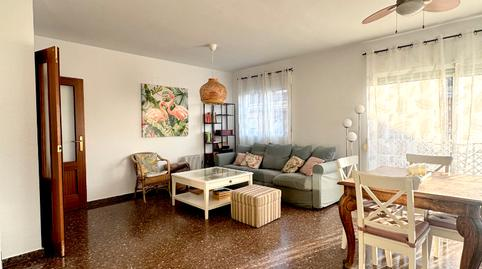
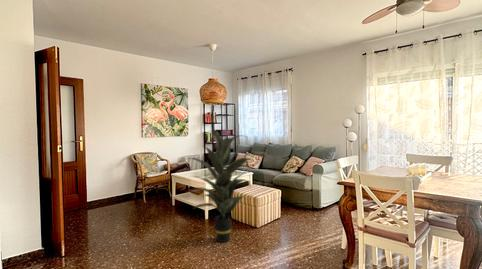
+ indoor plant (221, 183)
